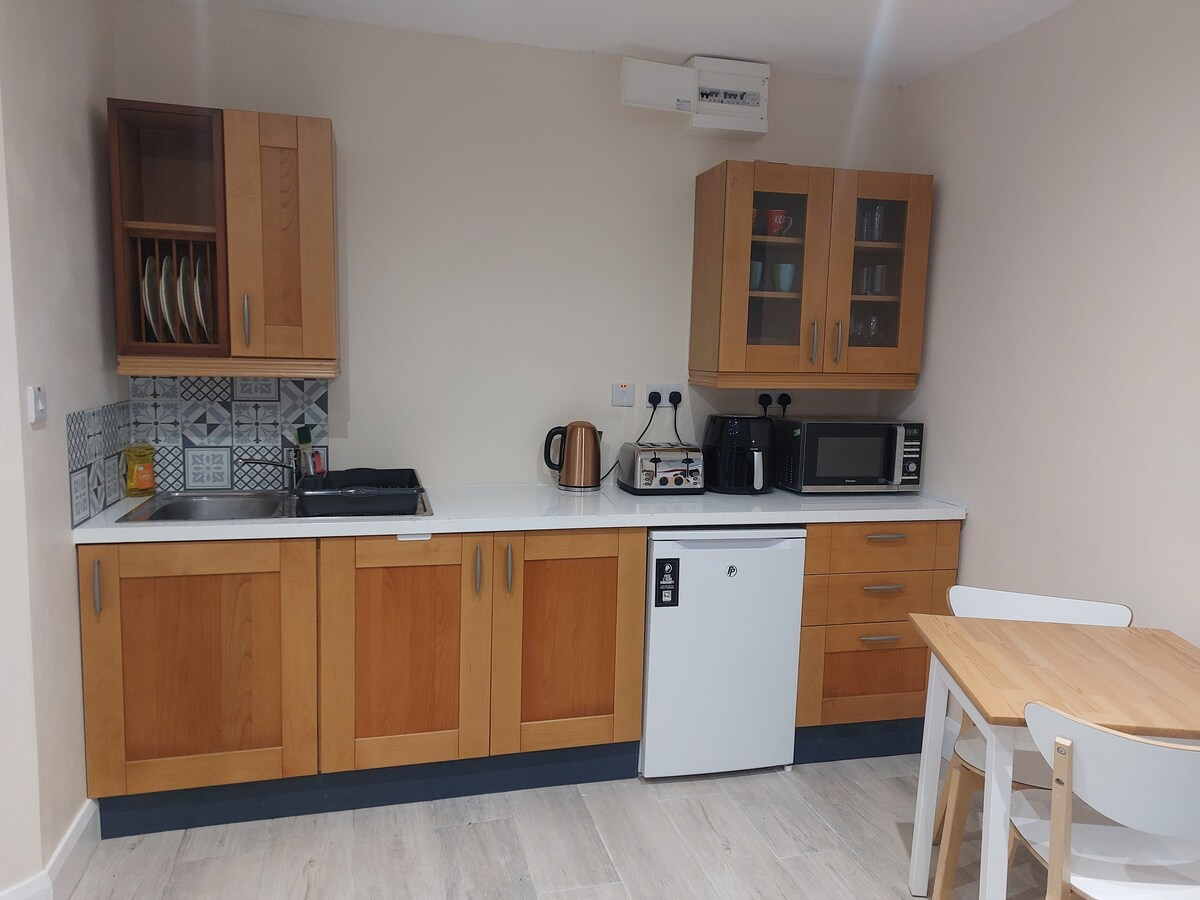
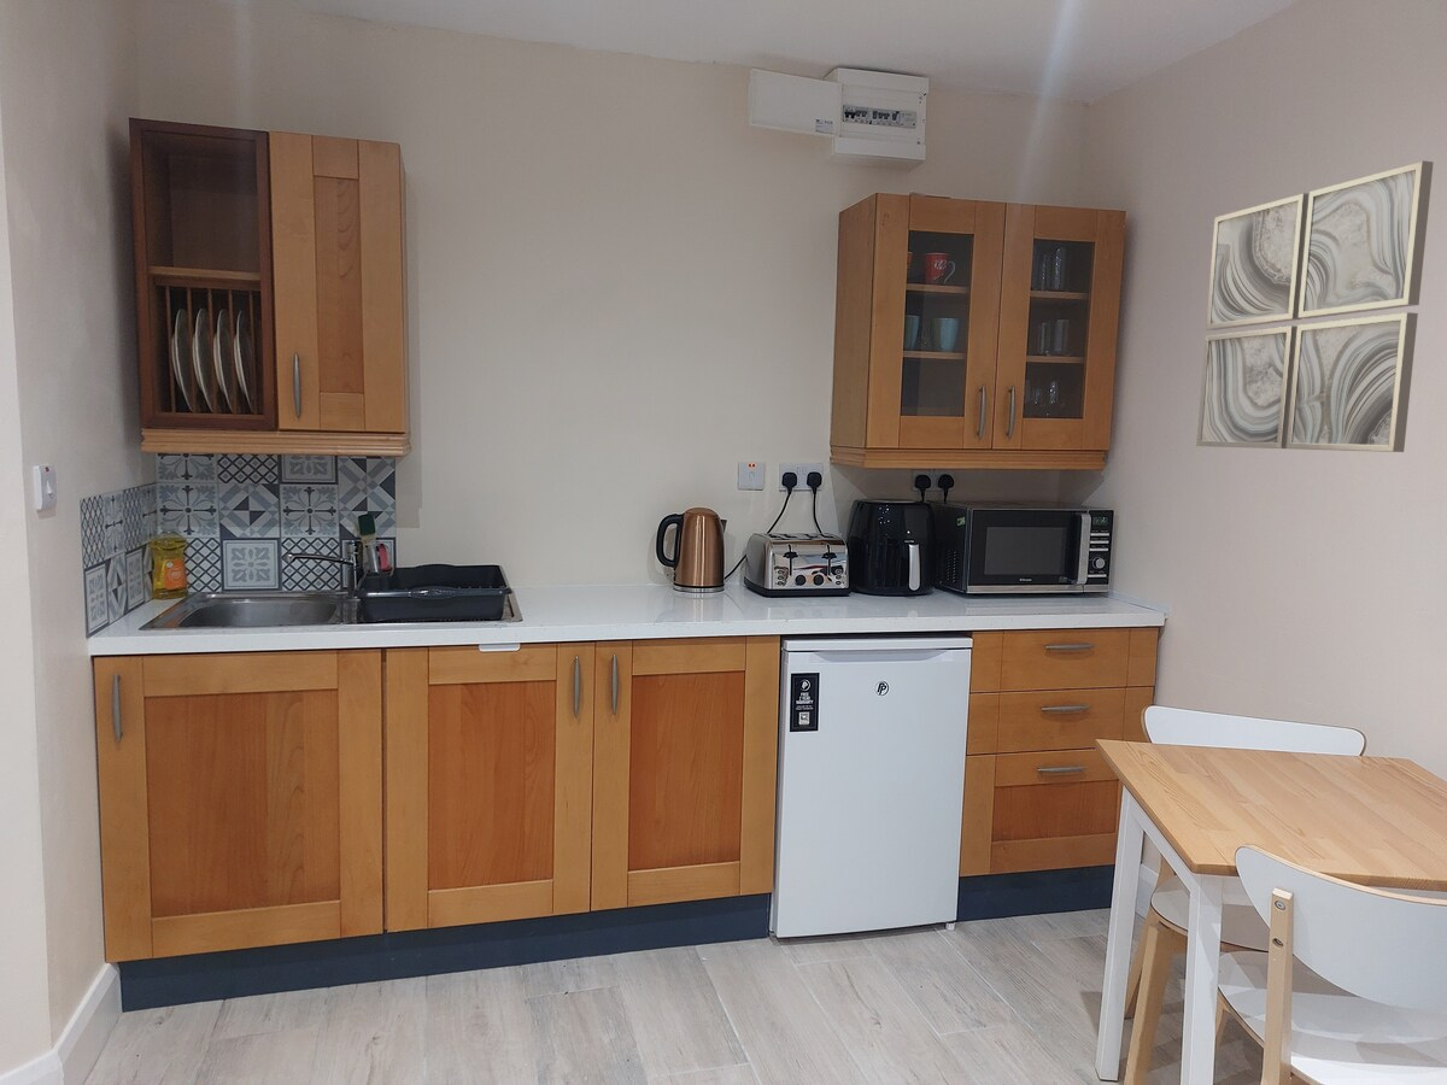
+ wall art (1296, 319)
